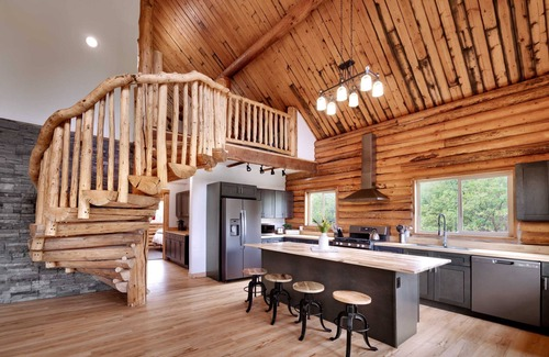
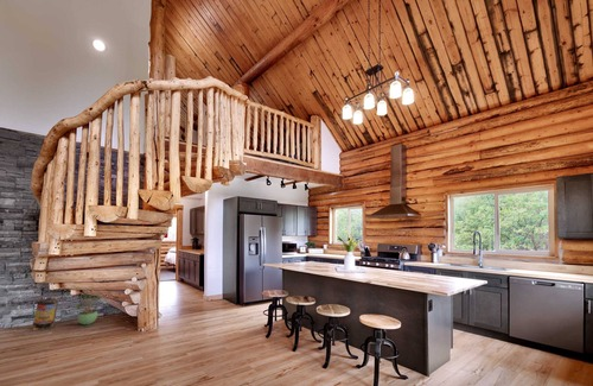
+ potted plant (89, 306)
+ trash can (46, 311)
